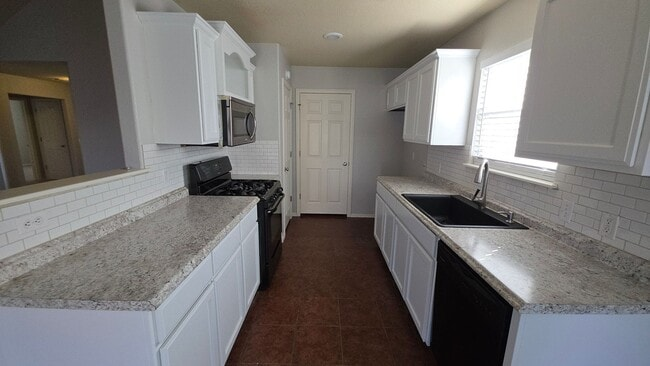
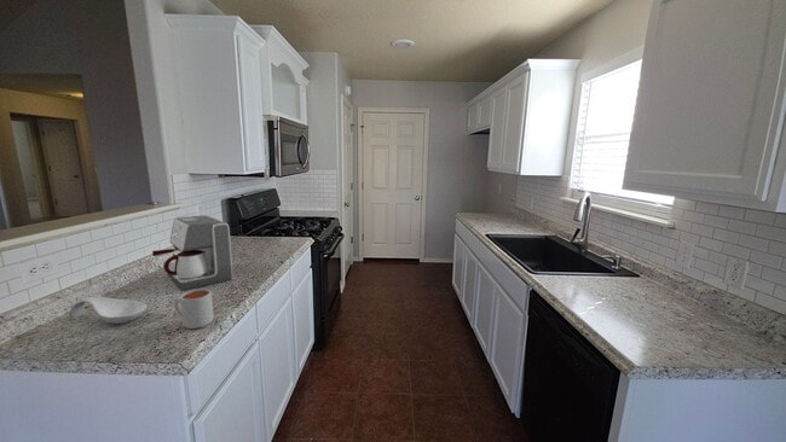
+ mug (192, 308)
+ coffee maker (198, 249)
+ spoon rest (106, 308)
